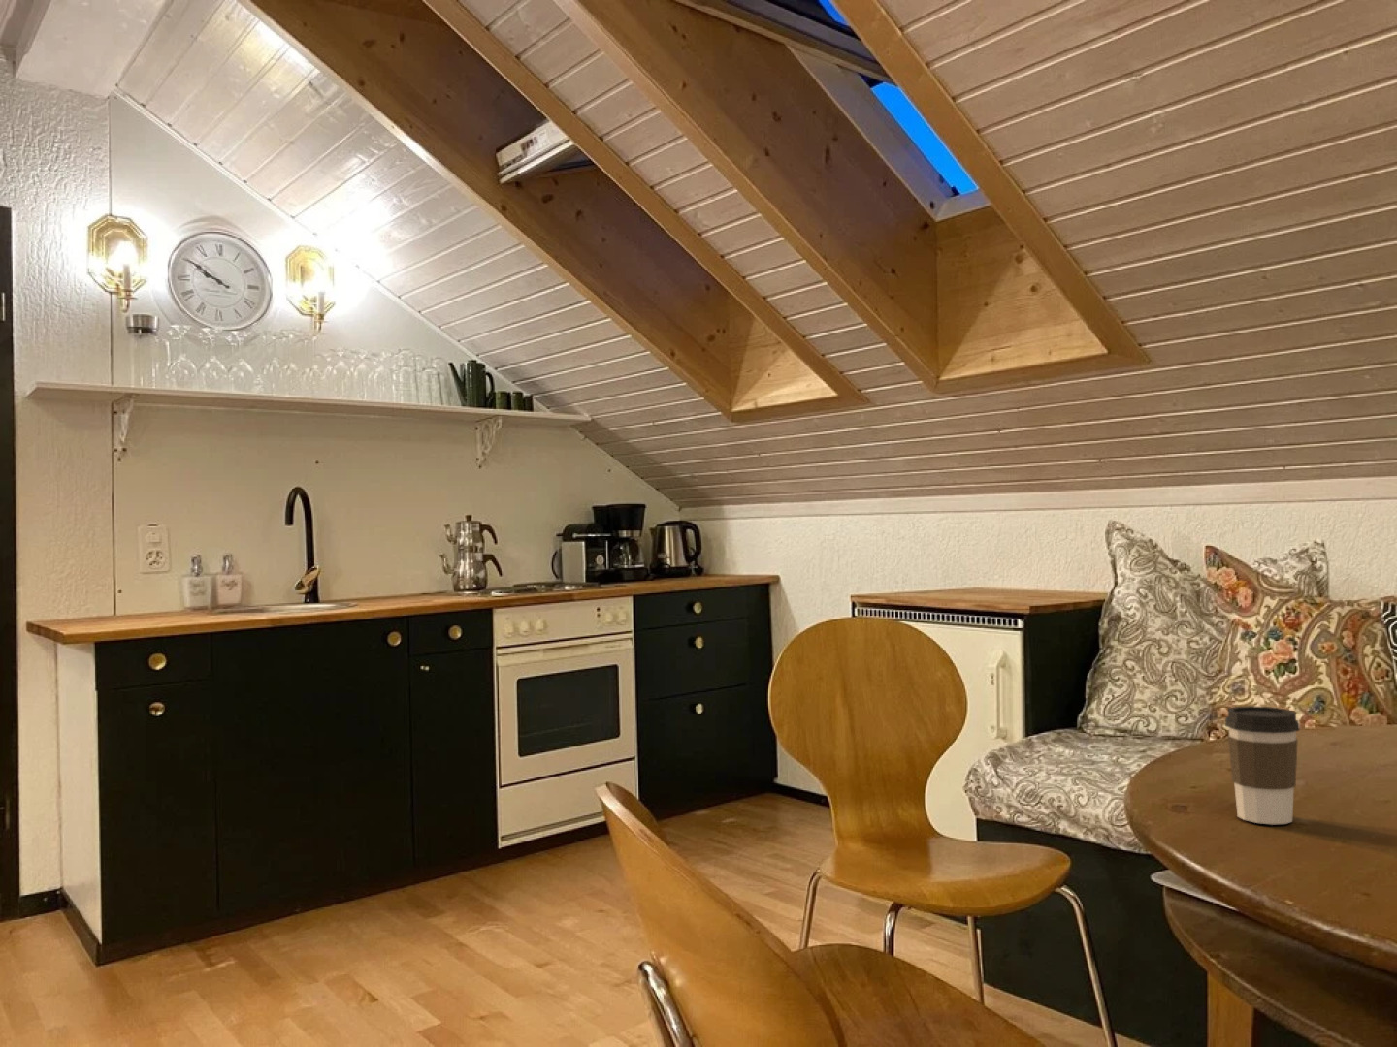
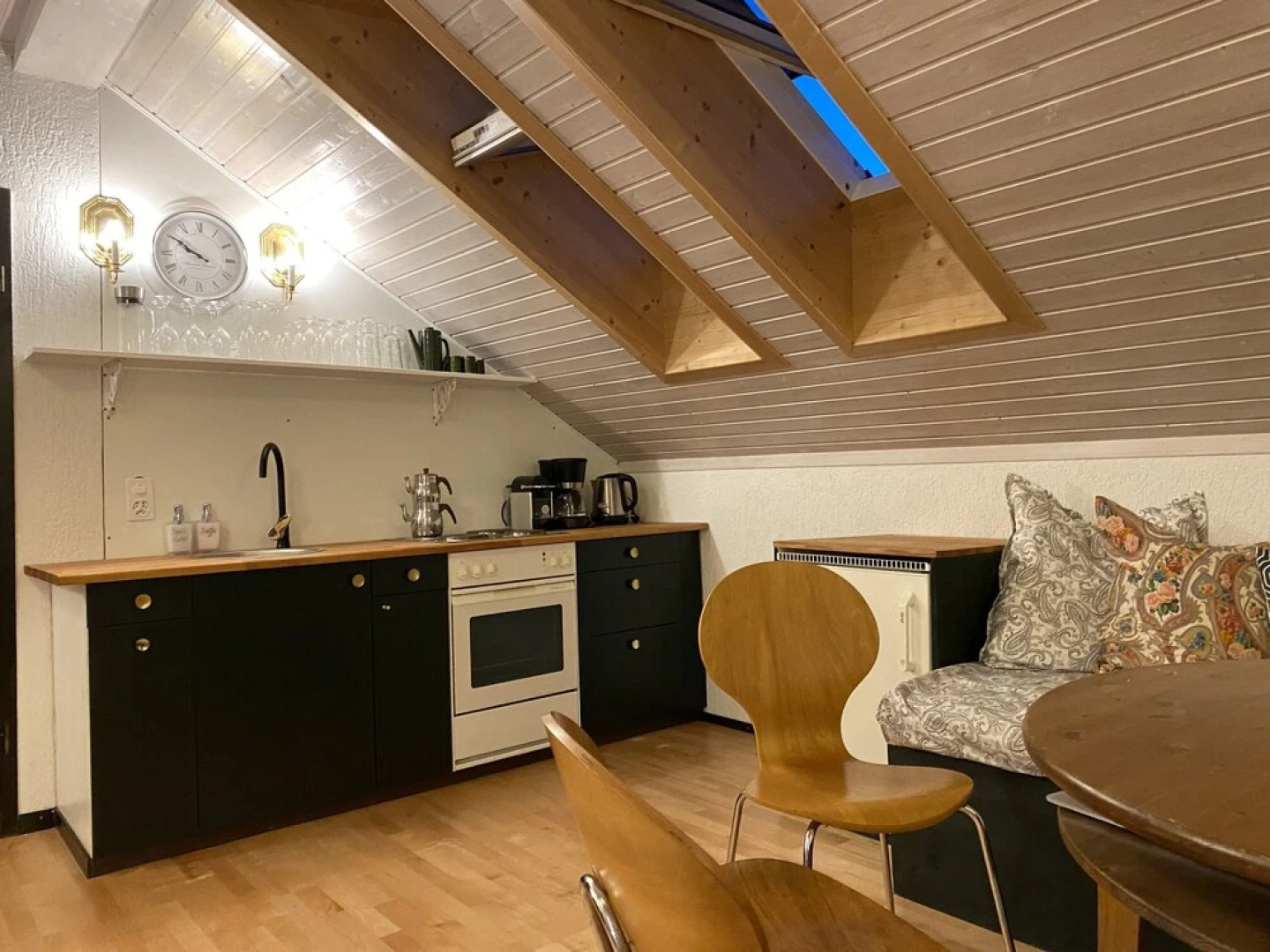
- coffee cup (1262, 764)
